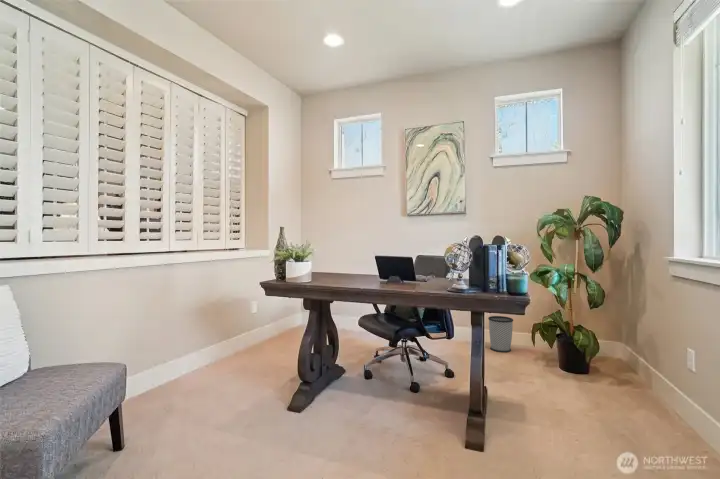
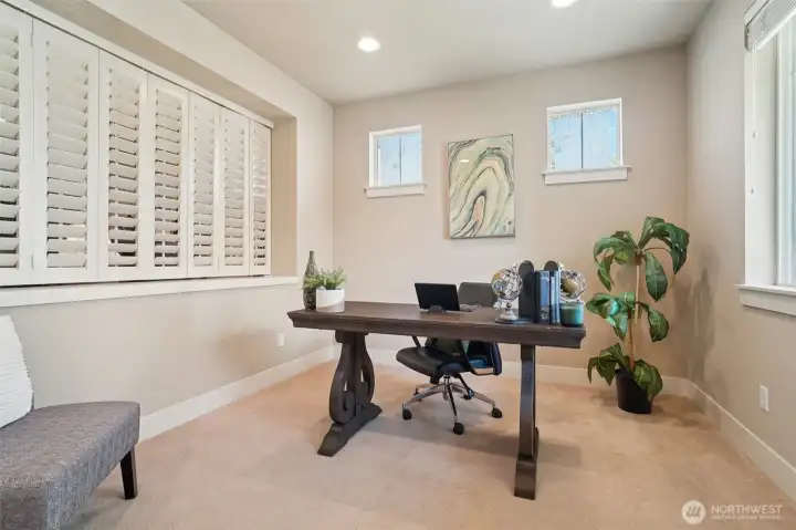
- wastebasket (500, 333)
